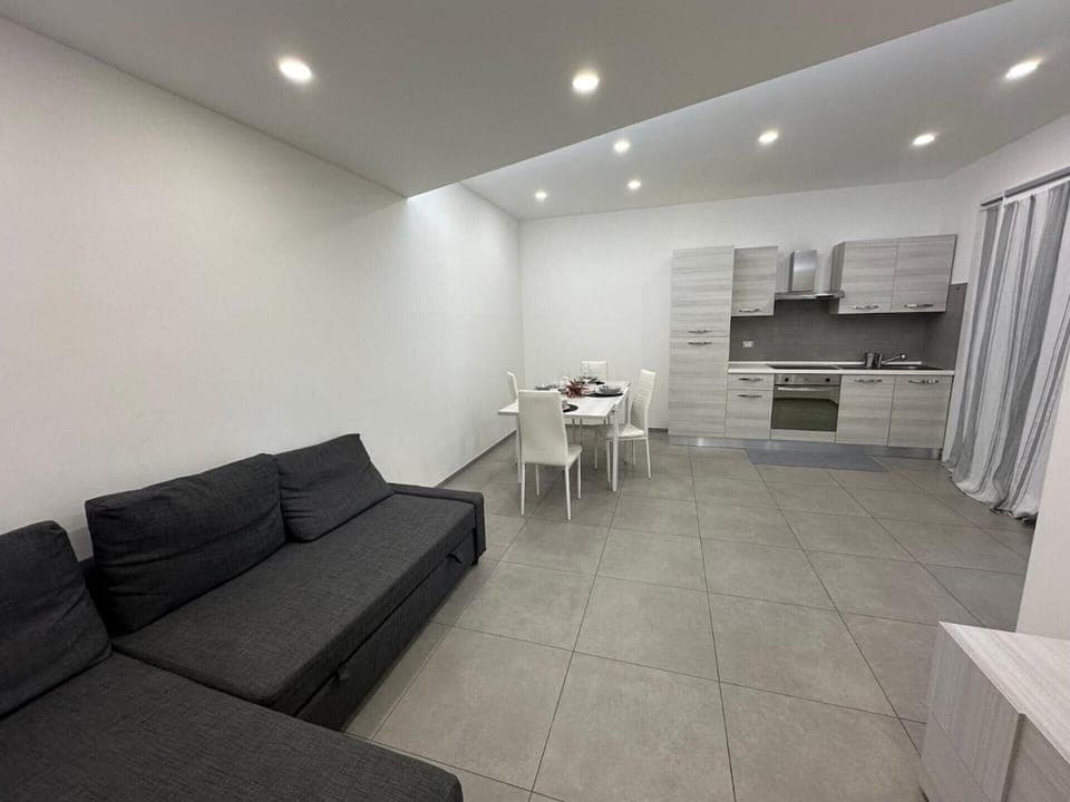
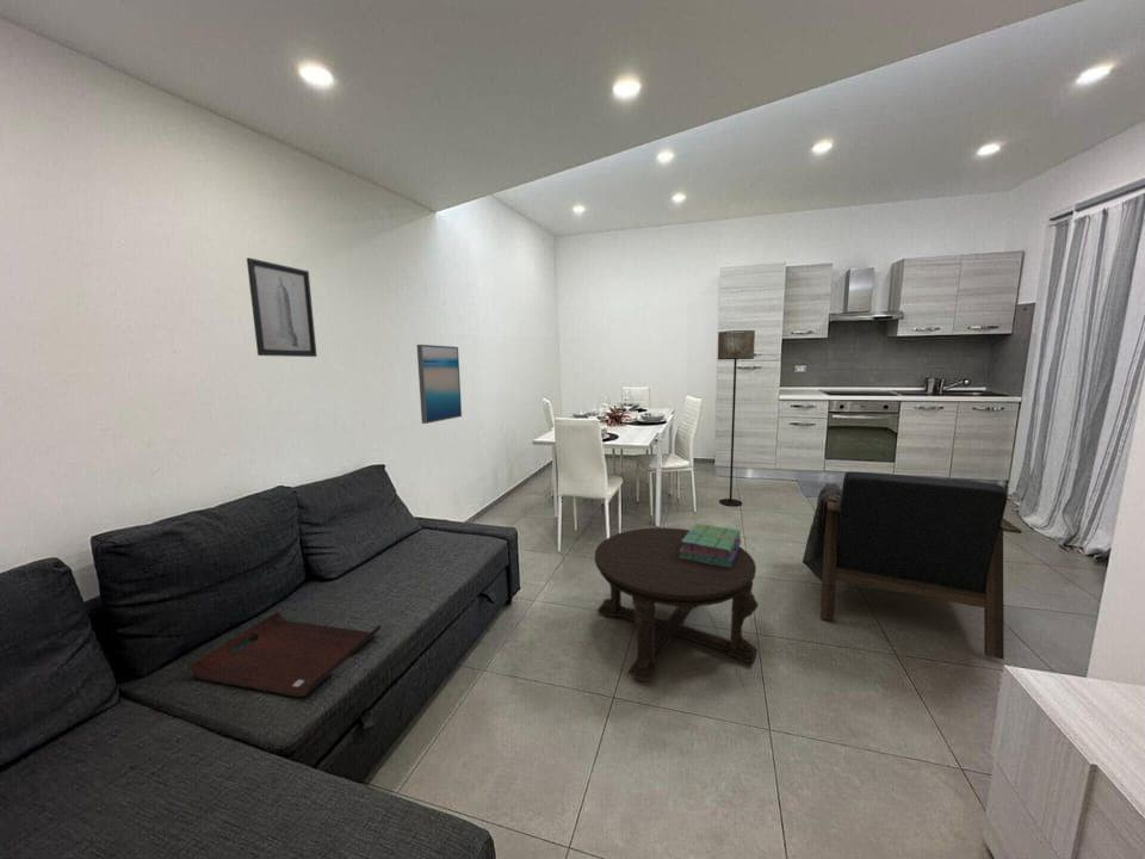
+ floor lamp (732, 419)
+ stack of books (711, 543)
+ coffee table (671, 594)
+ wall art (440, 383)
+ armchair (889, 533)
+ wall art (284, 310)
+ serving tray (292, 648)
